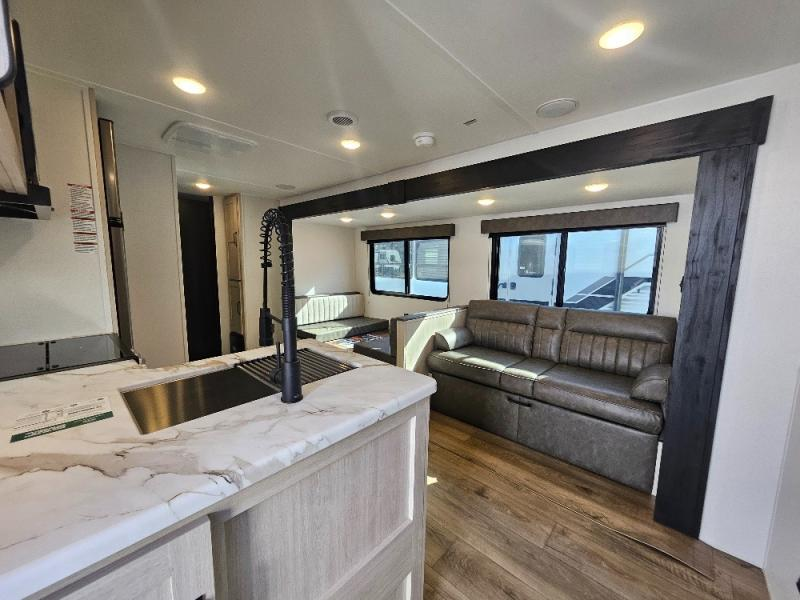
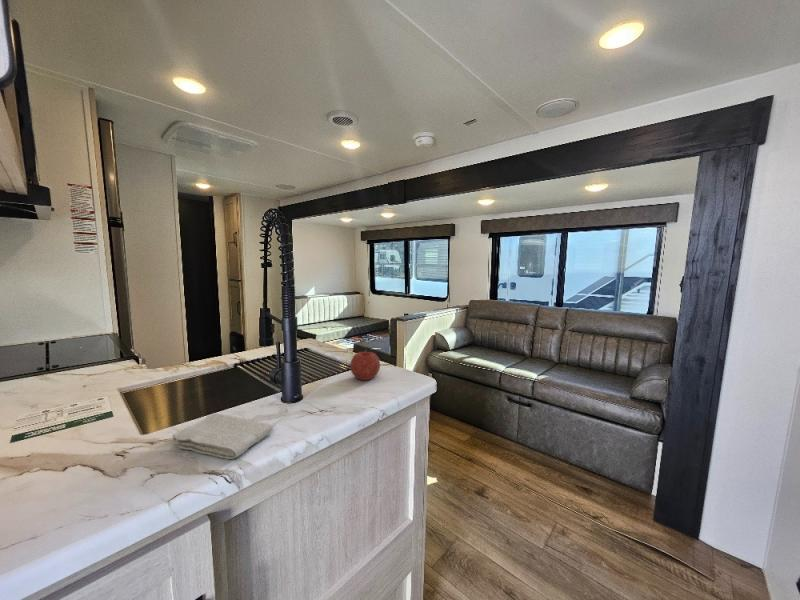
+ fruit (365, 363)
+ washcloth (223, 433)
